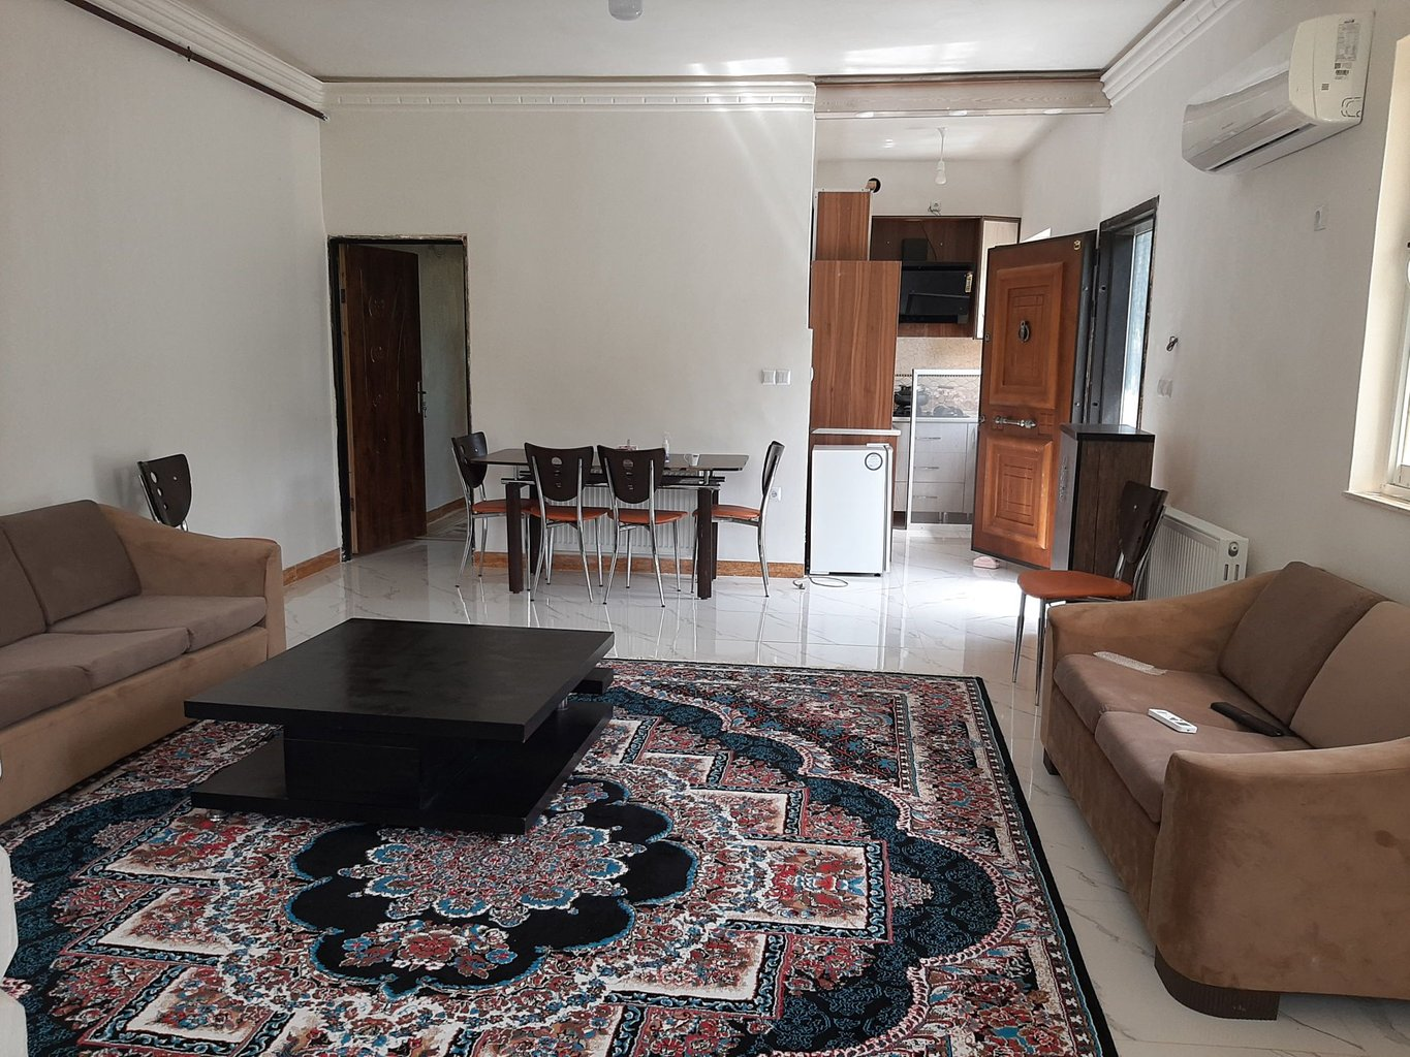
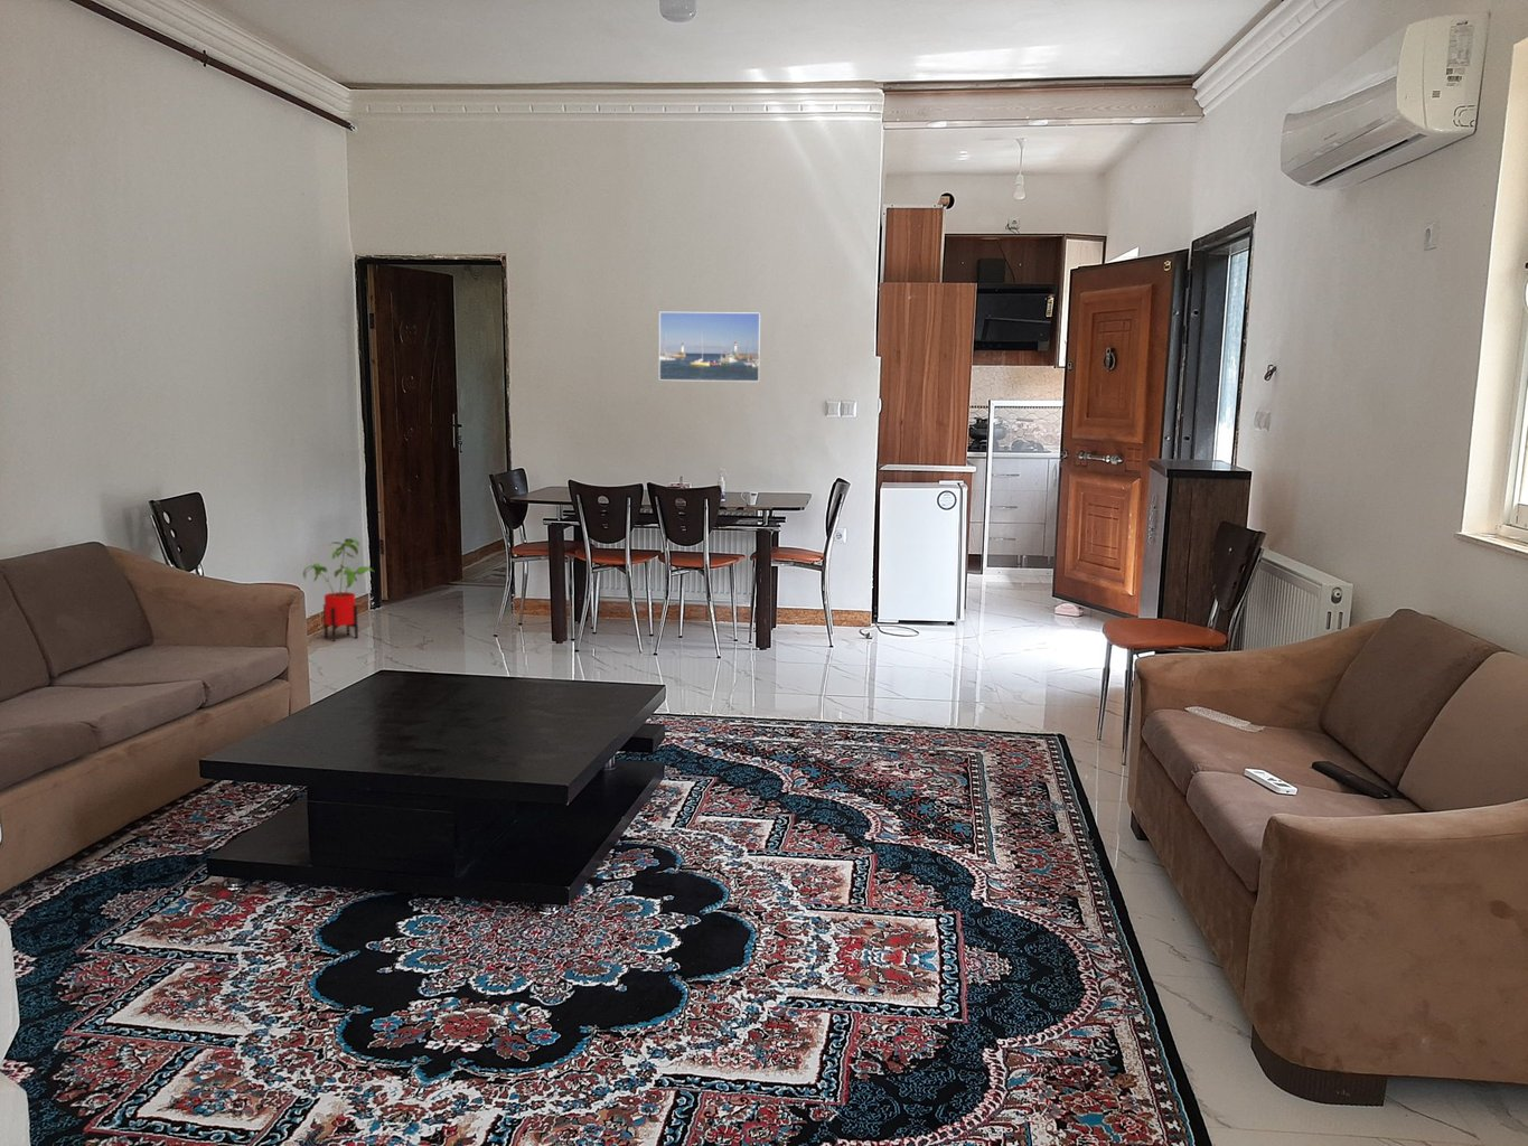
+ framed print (708, 345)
+ house plant (341, 589)
